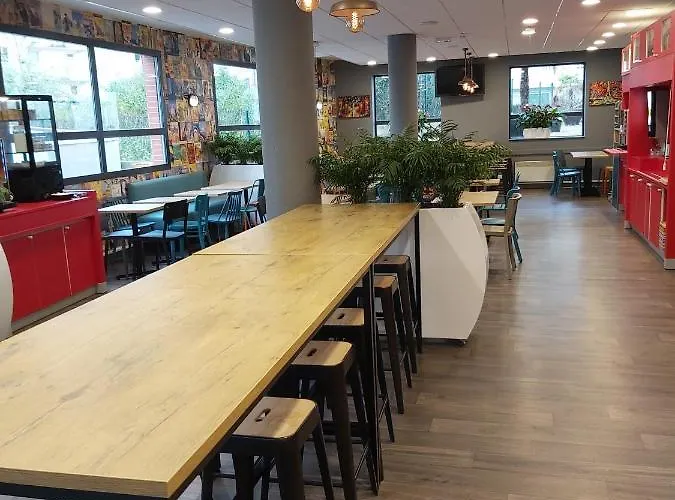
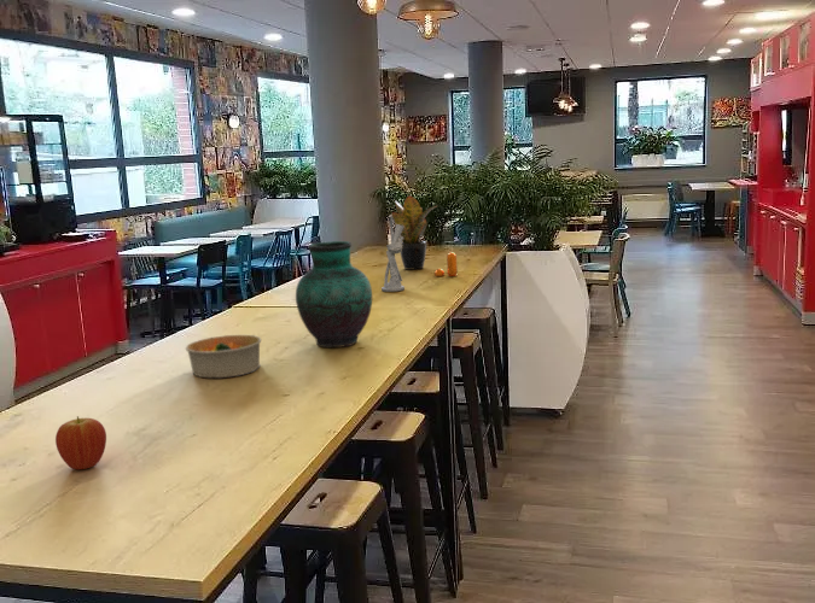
+ fruit (81, 440)
+ bowl (225, 355)
+ potted plant (412, 230)
+ pepper shaker (447, 263)
+ utensil holder (391, 252)
+ vase (333, 293)
